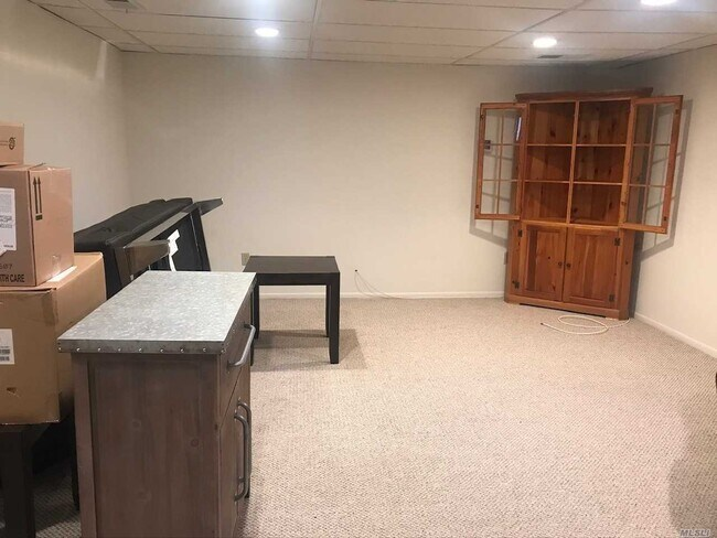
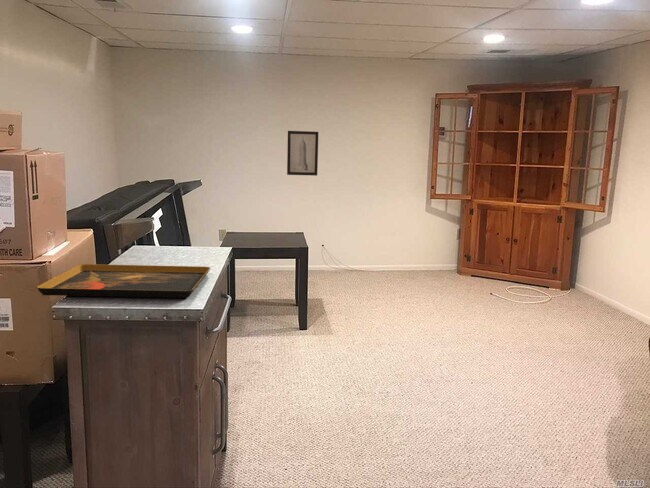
+ decorative tray (131, 280)
+ wall art (302, 153)
